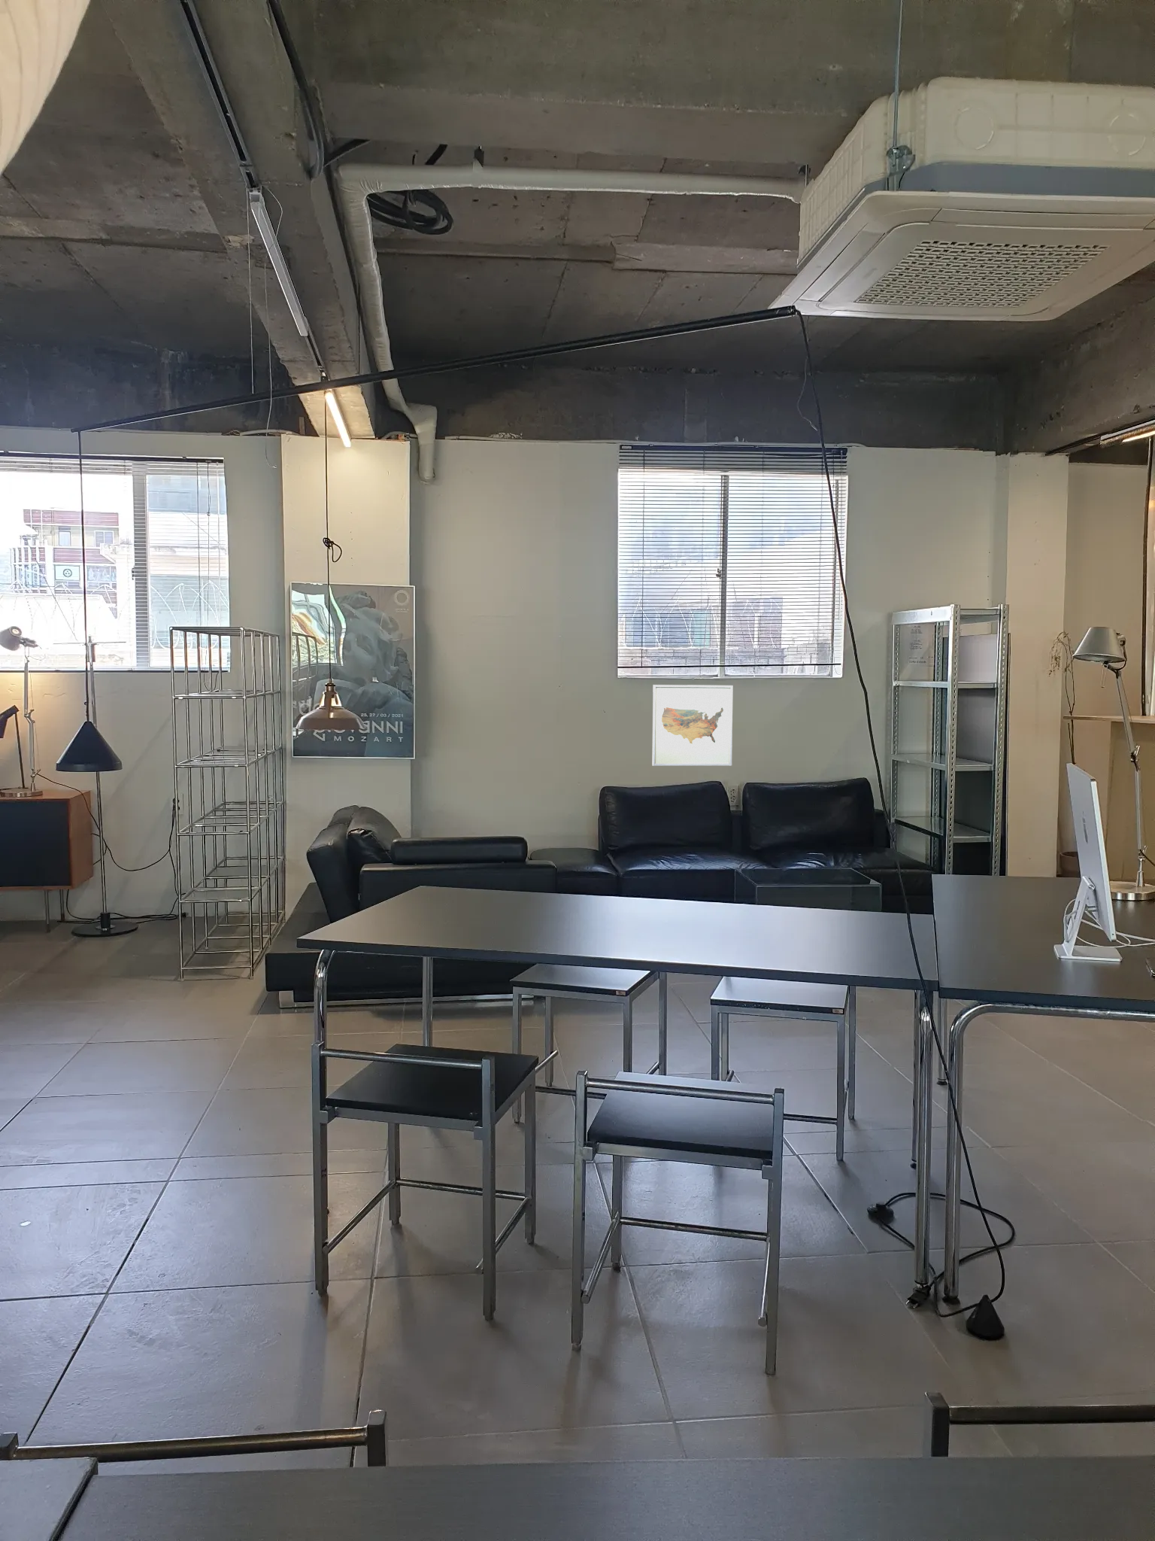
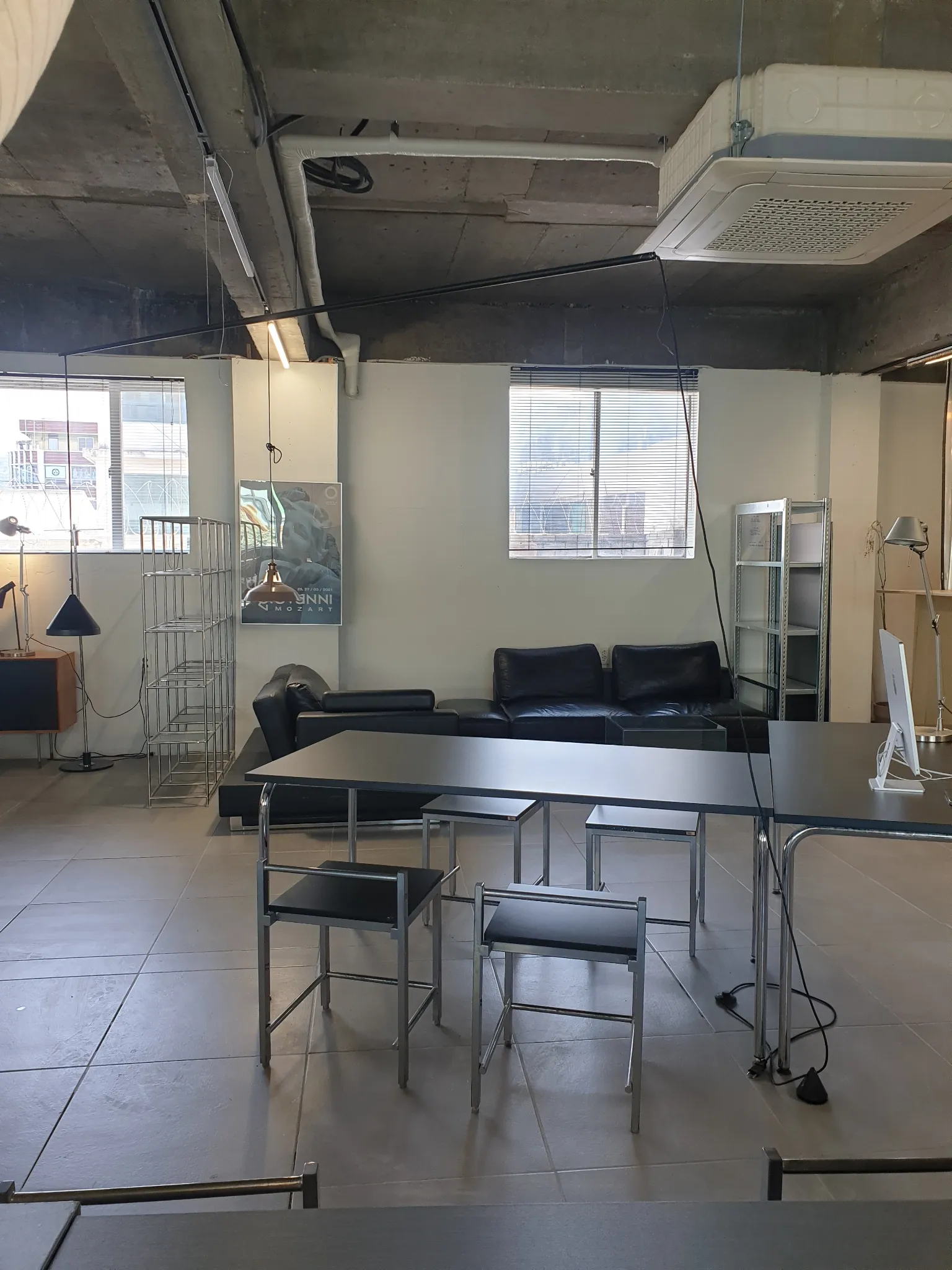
- wall art (693, 726)
